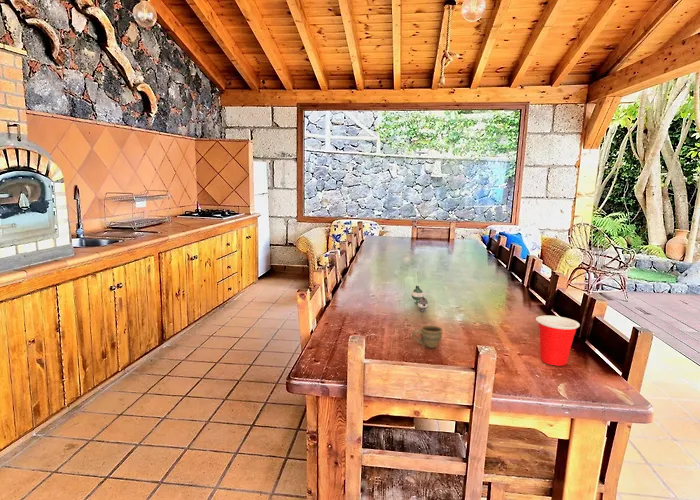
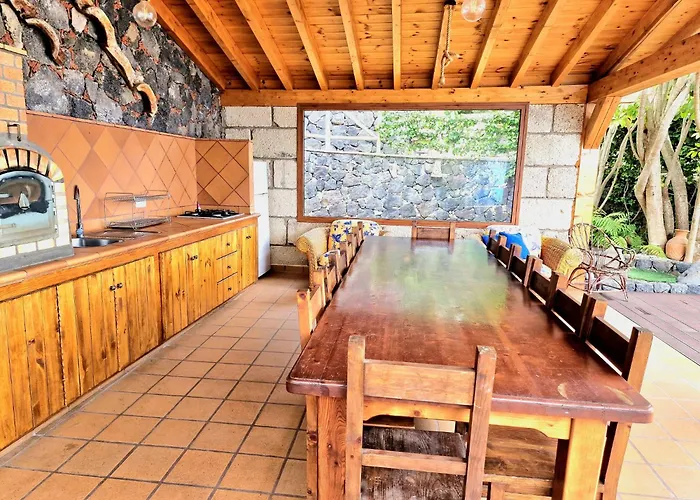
- cup (427, 336)
- teapot (420, 297)
- cup (555, 341)
